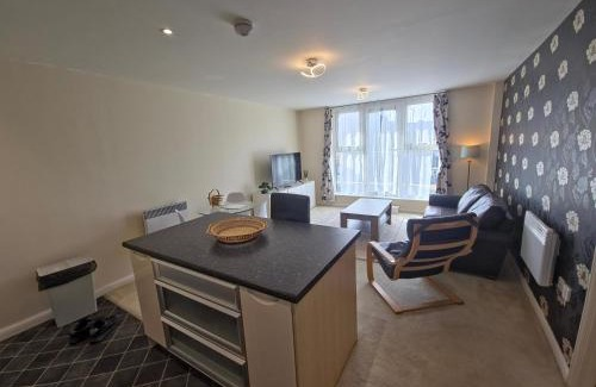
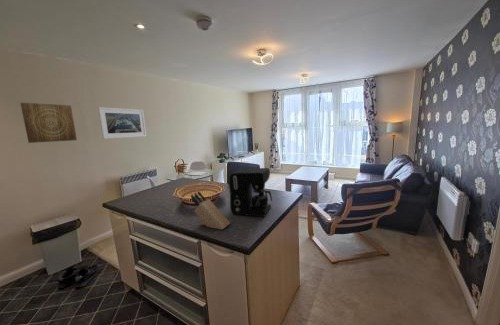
+ wall art (50, 123)
+ coffee maker (251, 190)
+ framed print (124, 123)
+ knife block (209, 209)
